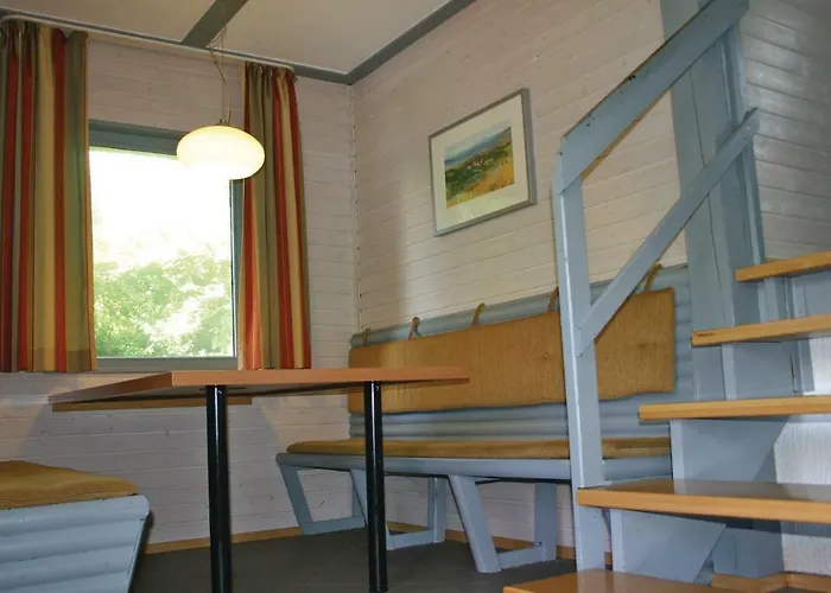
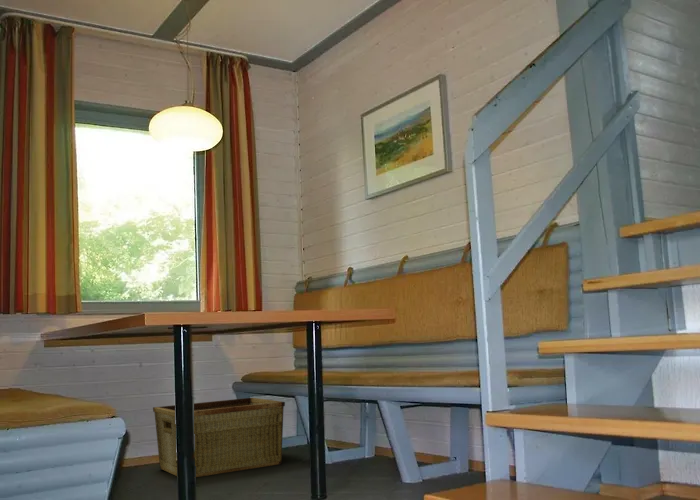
+ hamper (219, 435)
